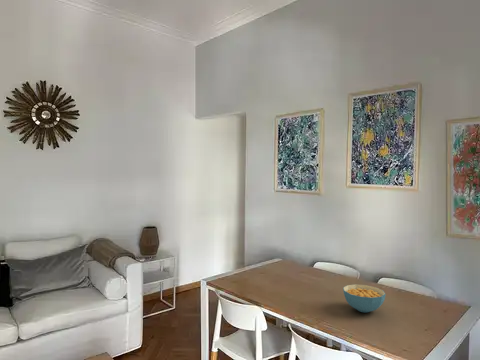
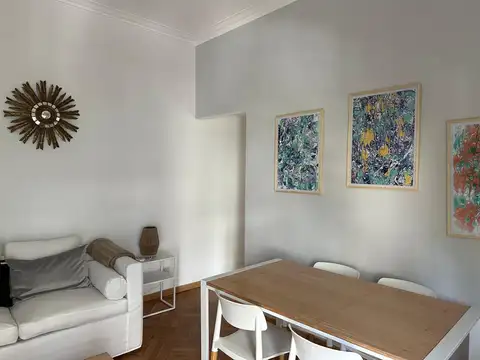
- cereal bowl (363, 300)
